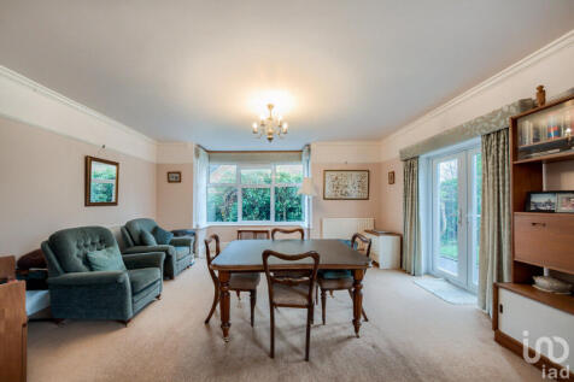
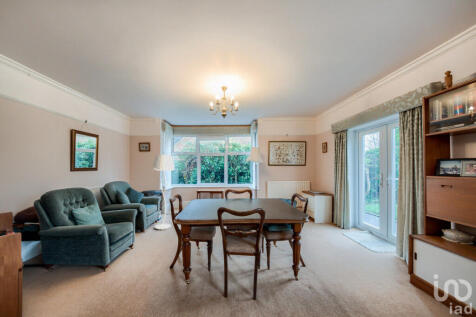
+ floor lamp (162, 191)
